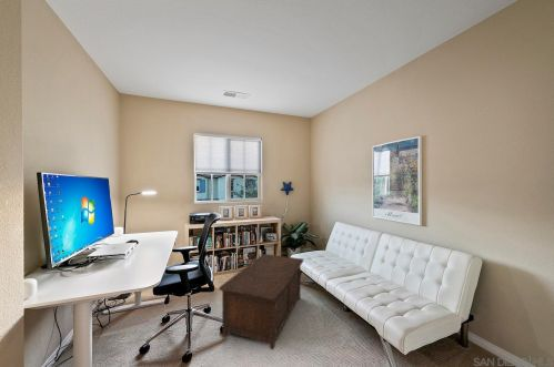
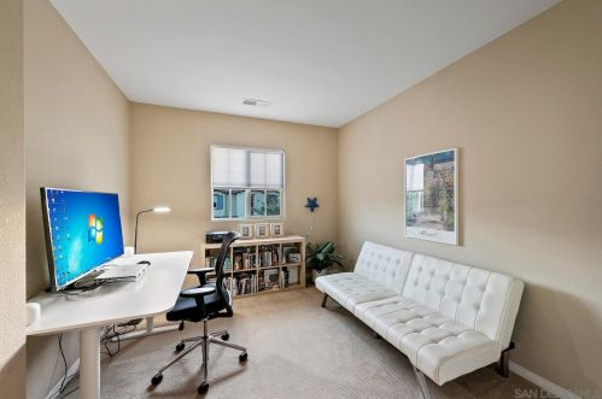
- cabinet (268, 292)
